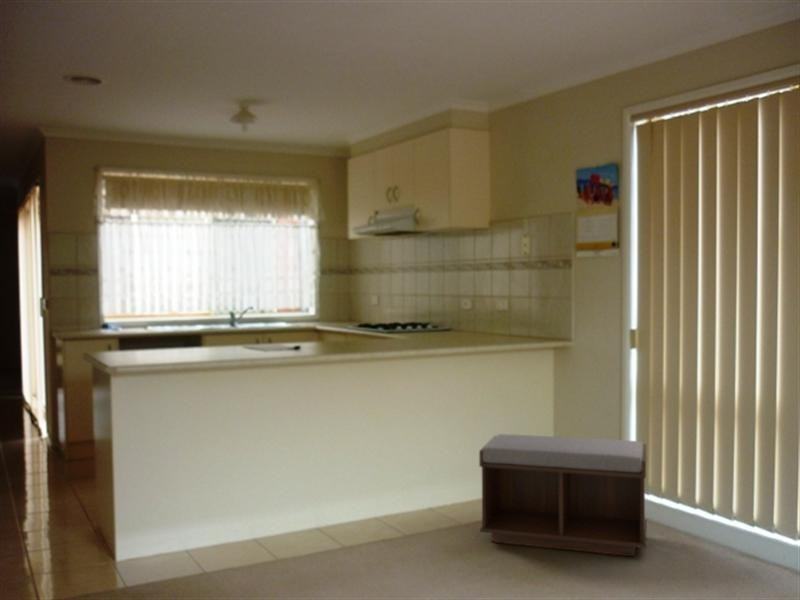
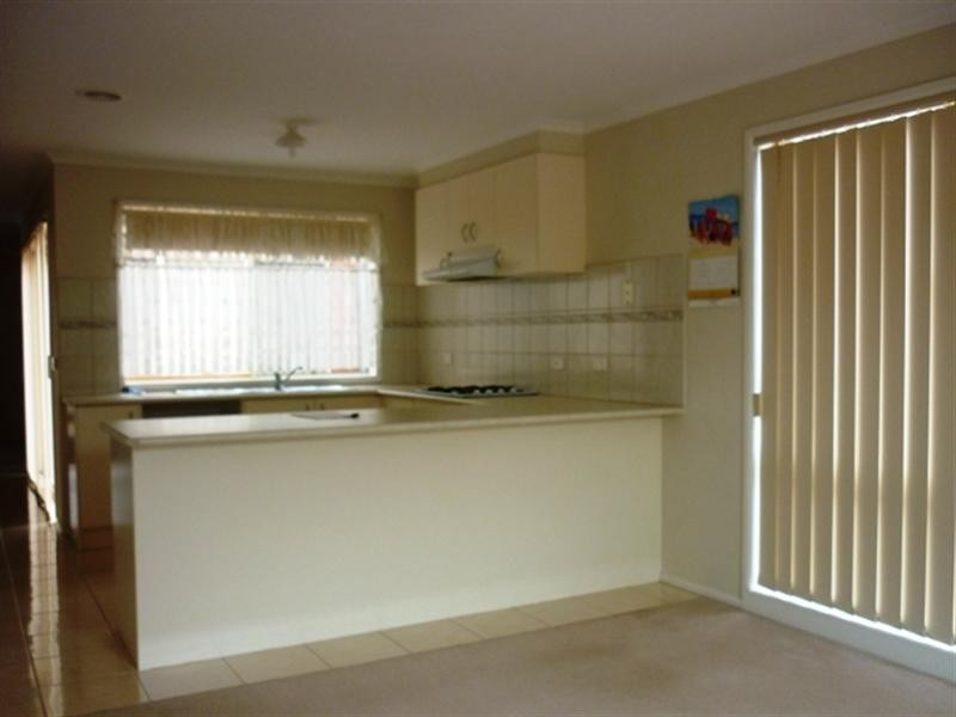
- bench (564, 490)
